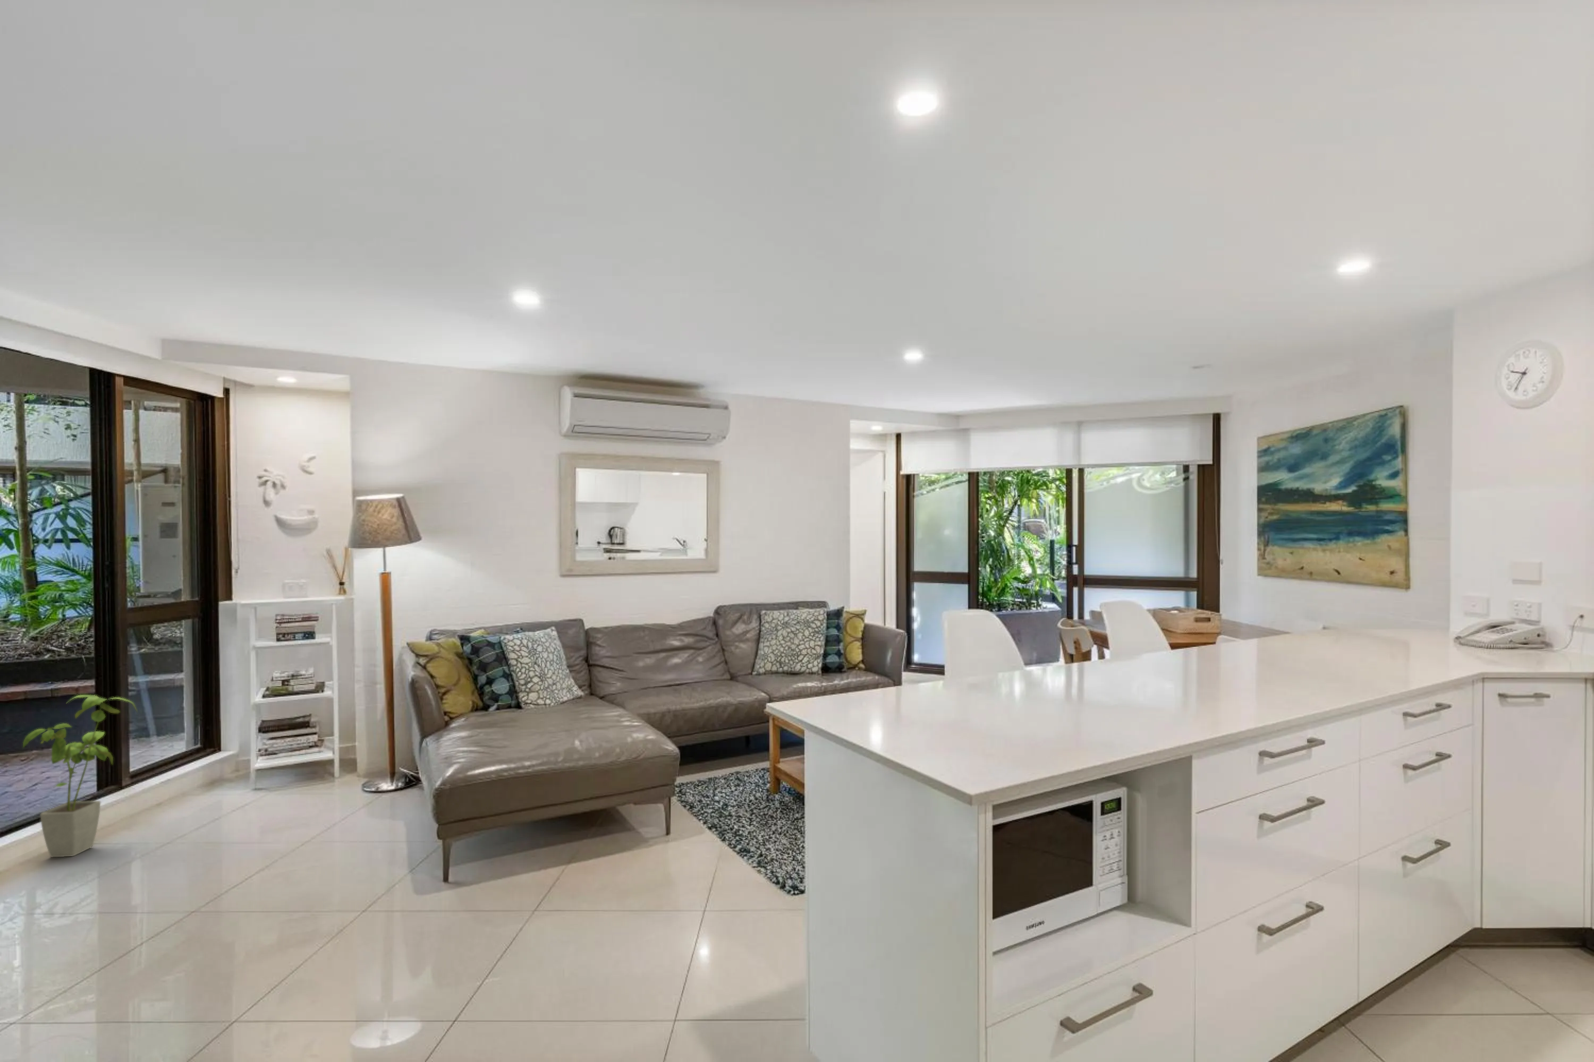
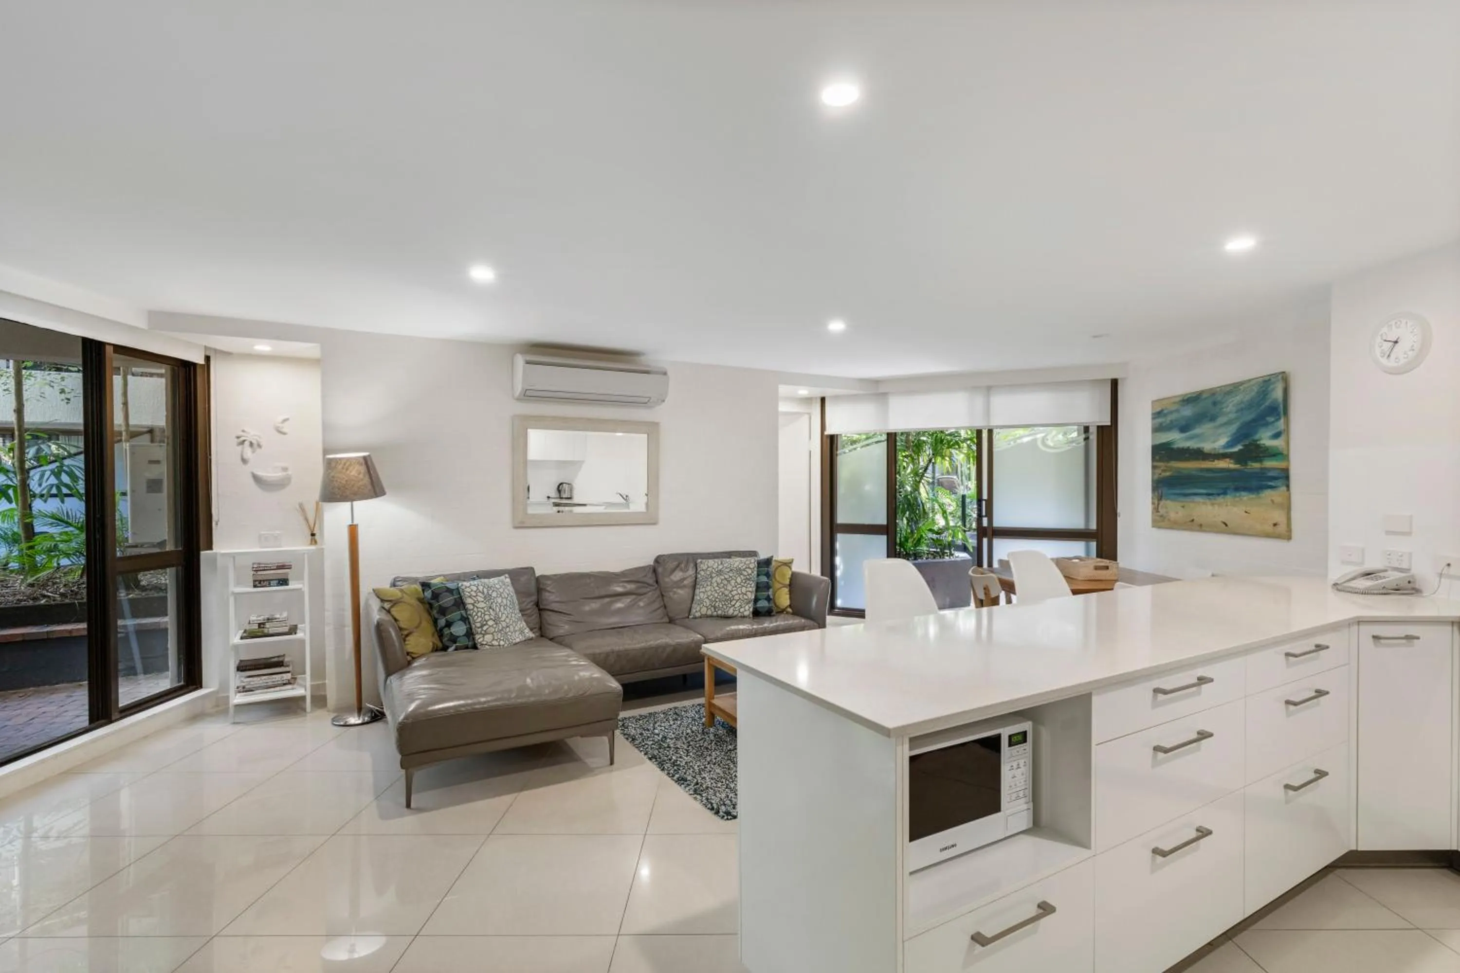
- house plant (85, 769)
